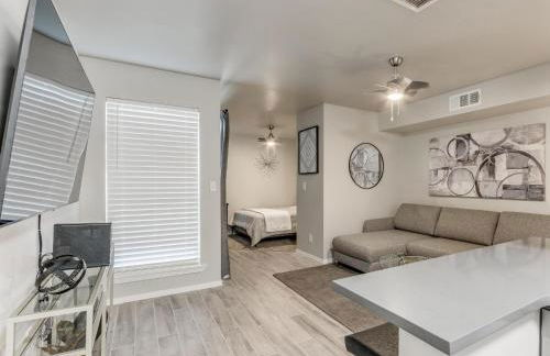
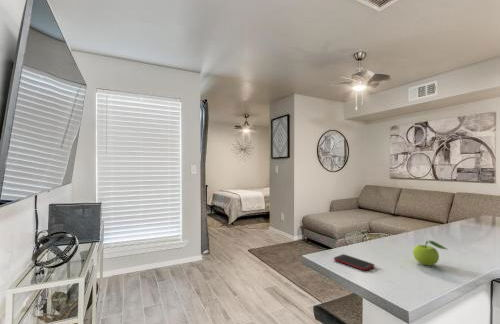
+ cell phone (353, 262)
+ fruit (430, 253)
